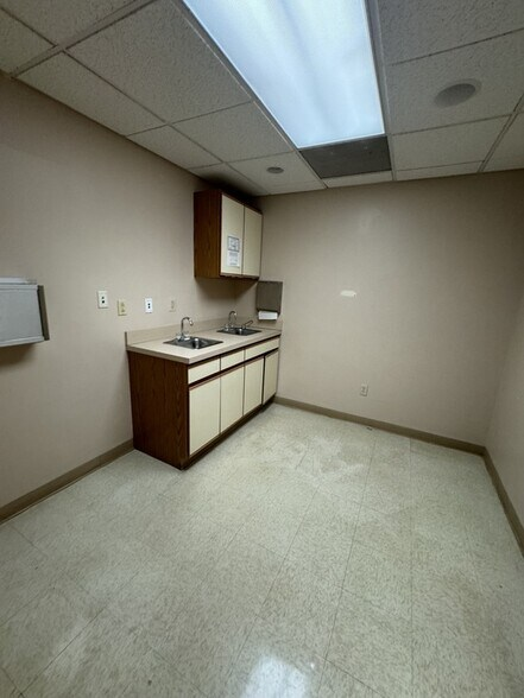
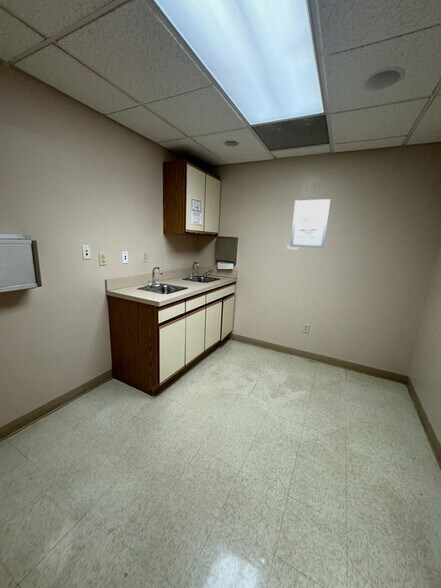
+ wall art (309, 224)
